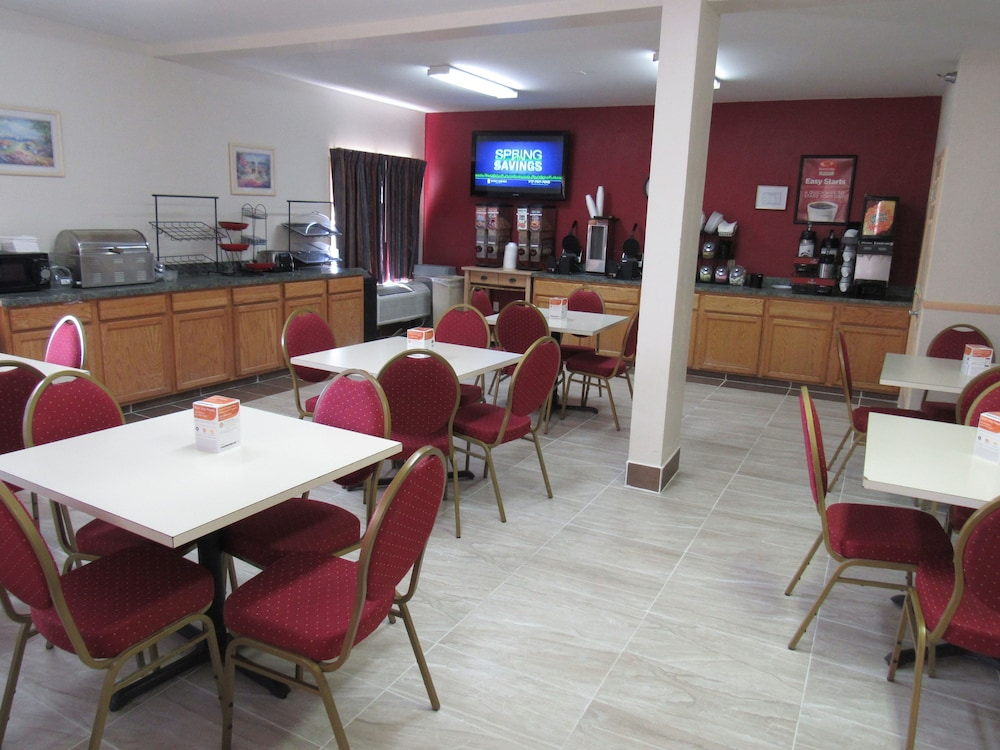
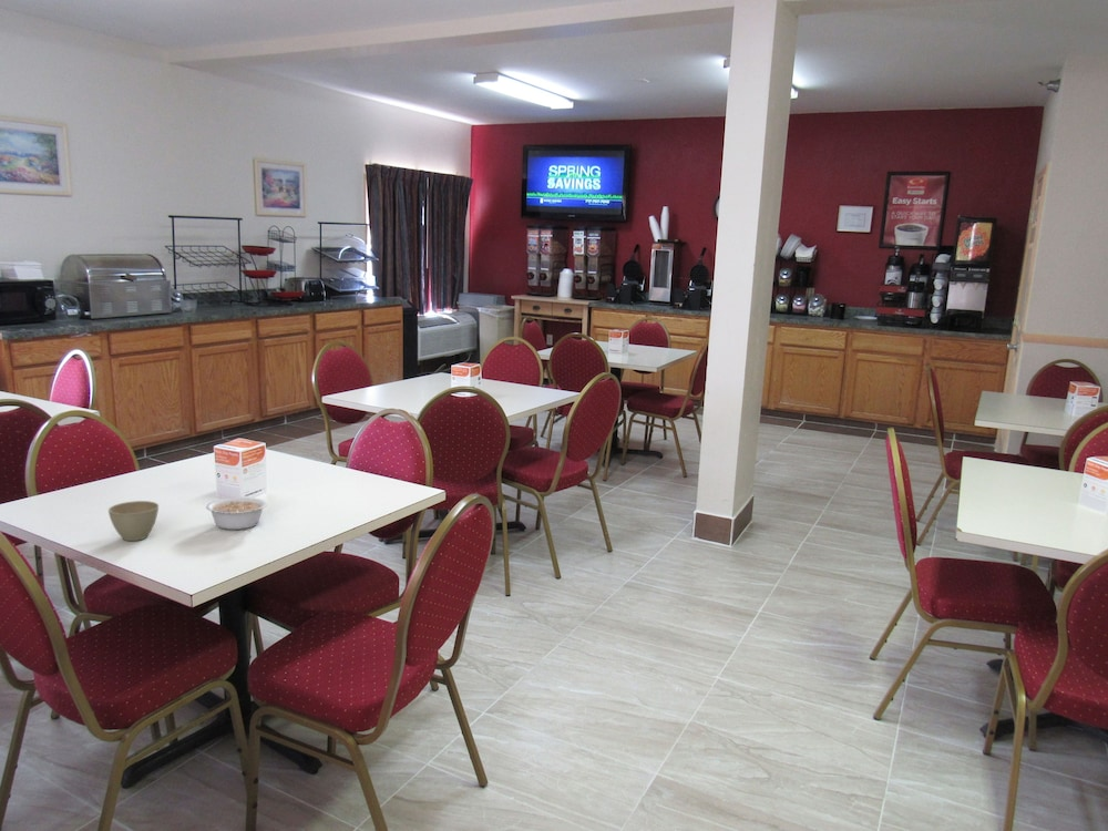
+ legume (239, 512)
+ flower pot (134, 522)
